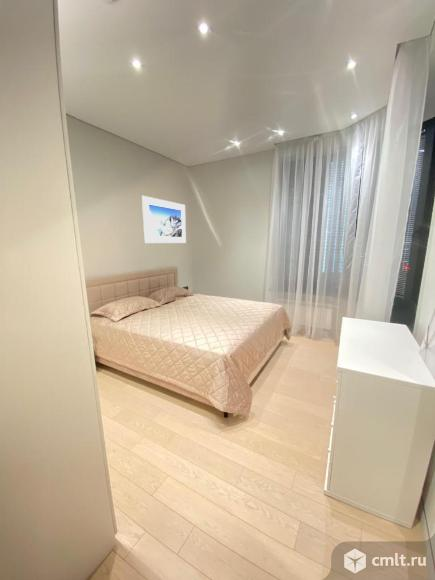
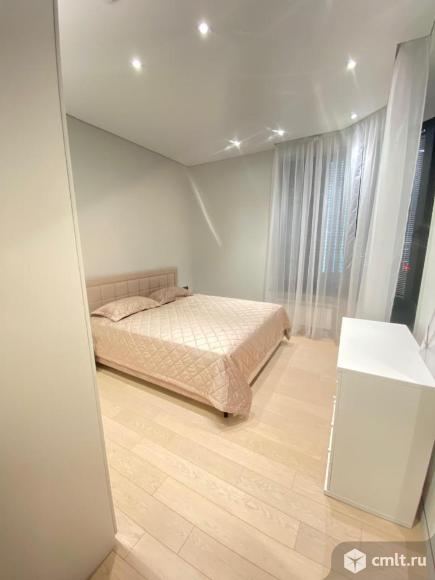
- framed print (166, 222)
